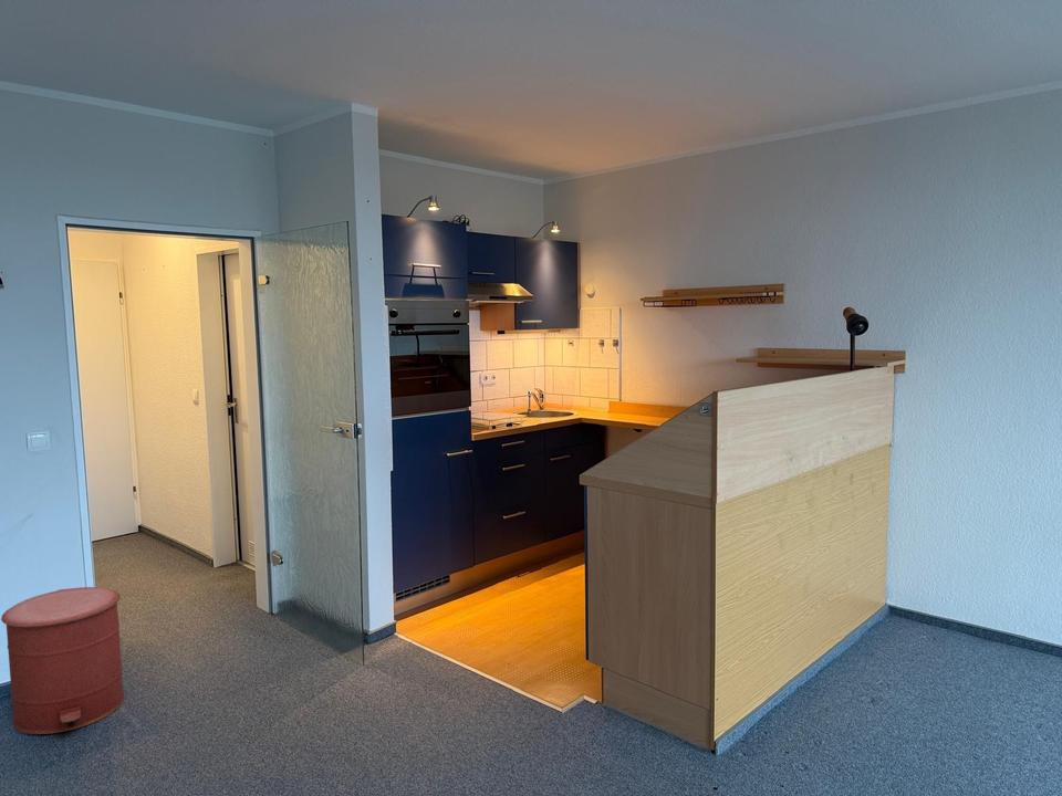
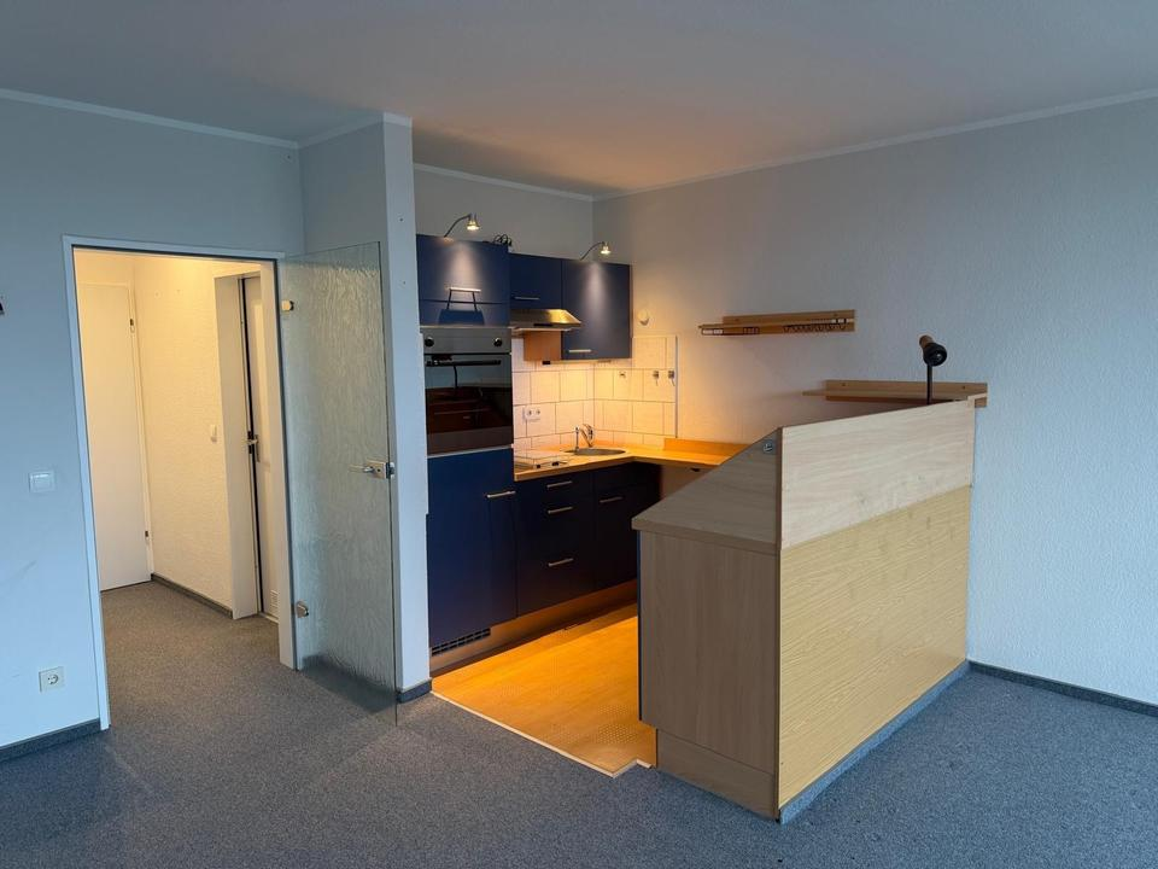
- trash can (66, 656)
